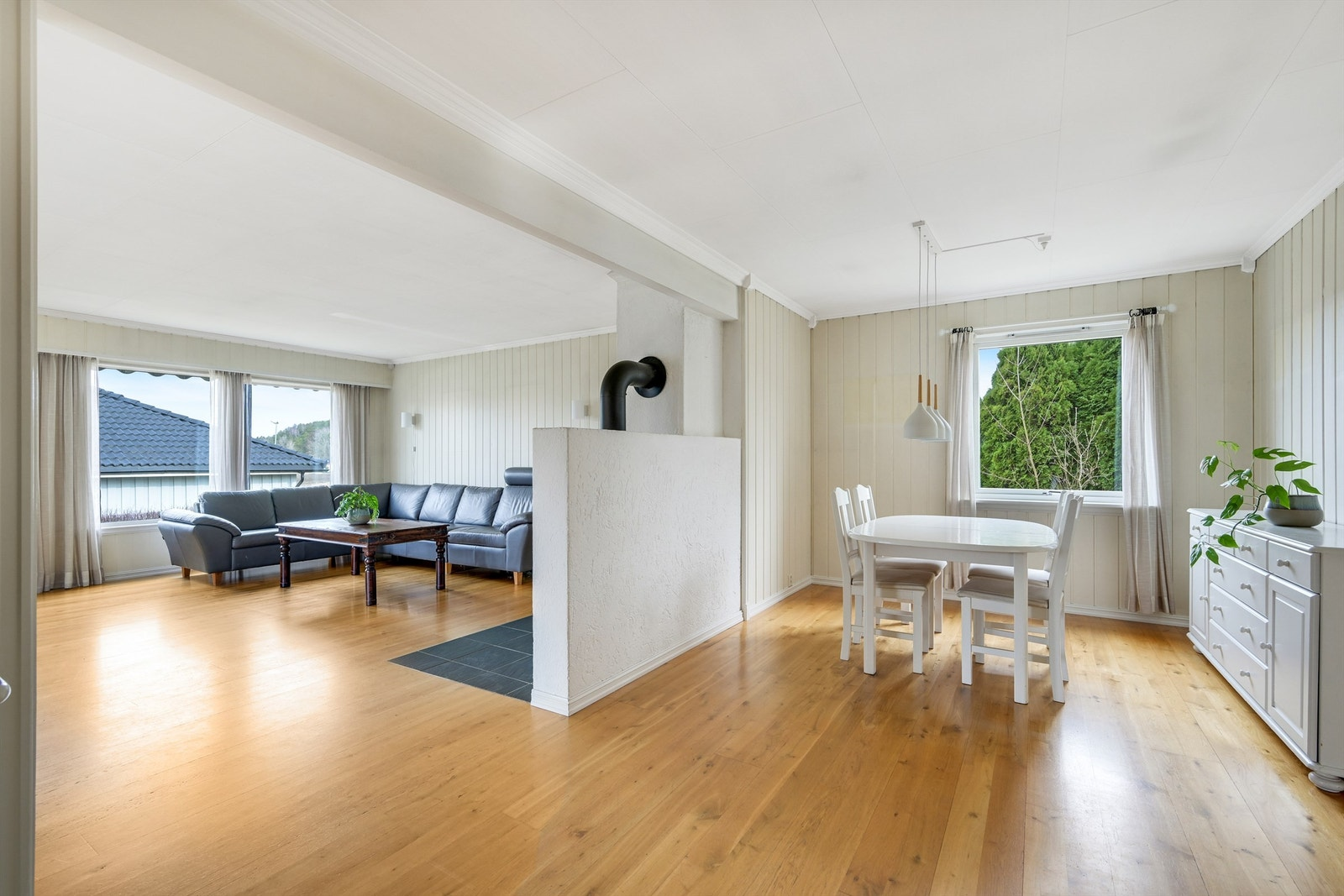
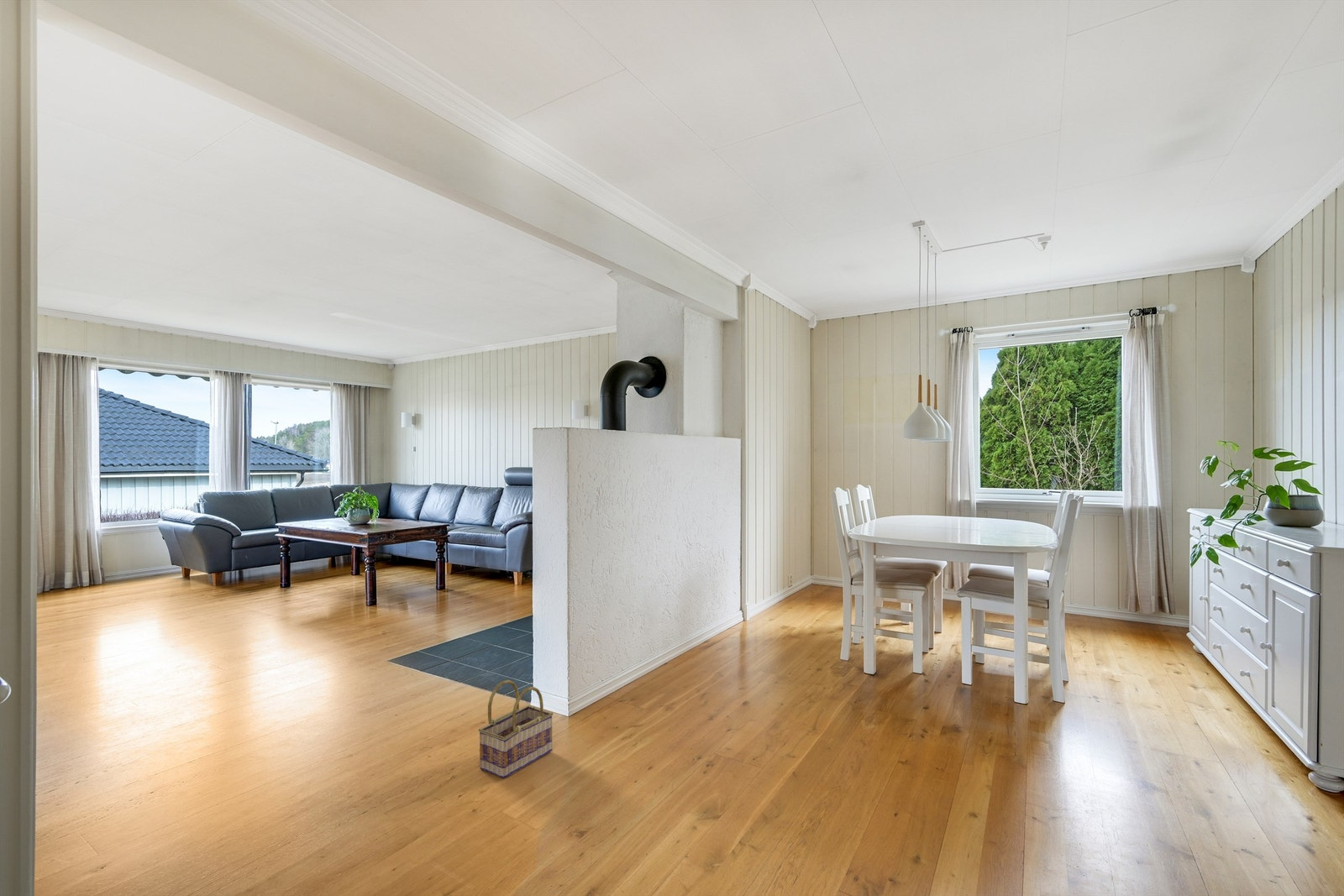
+ basket (517, 721)
